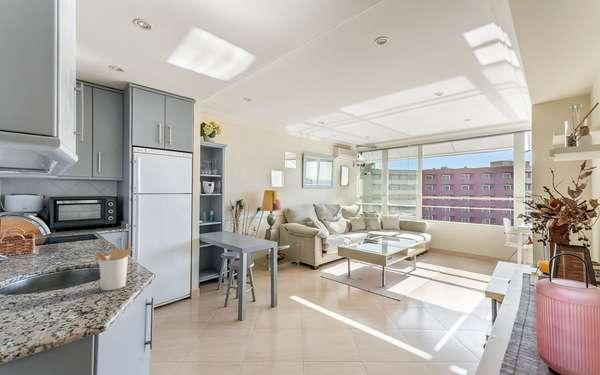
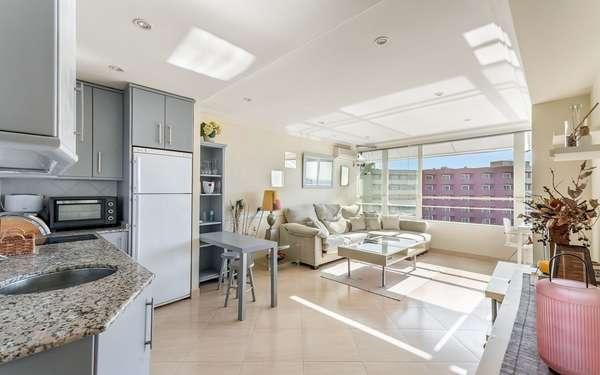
- utensil holder (116, 265)
